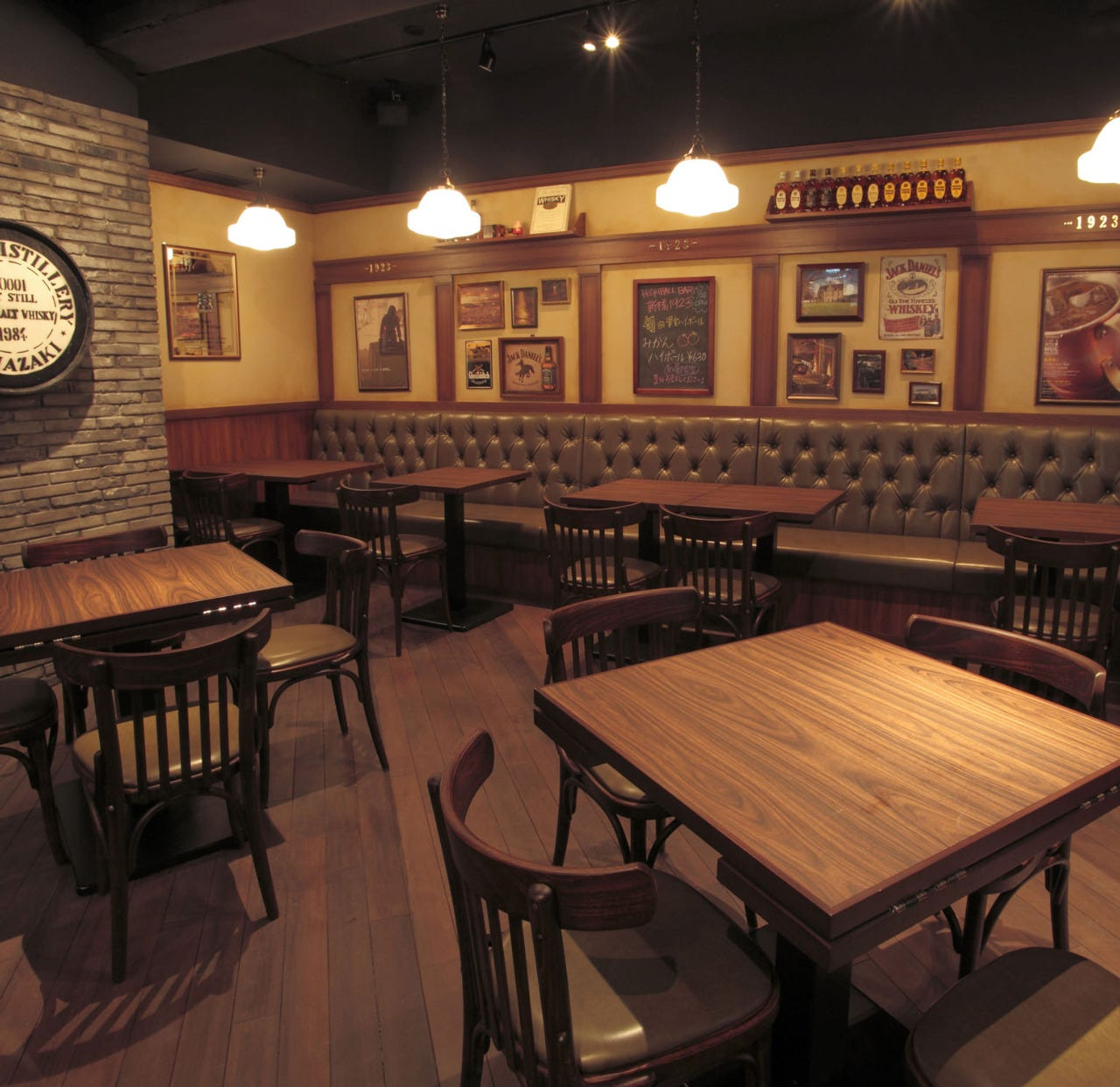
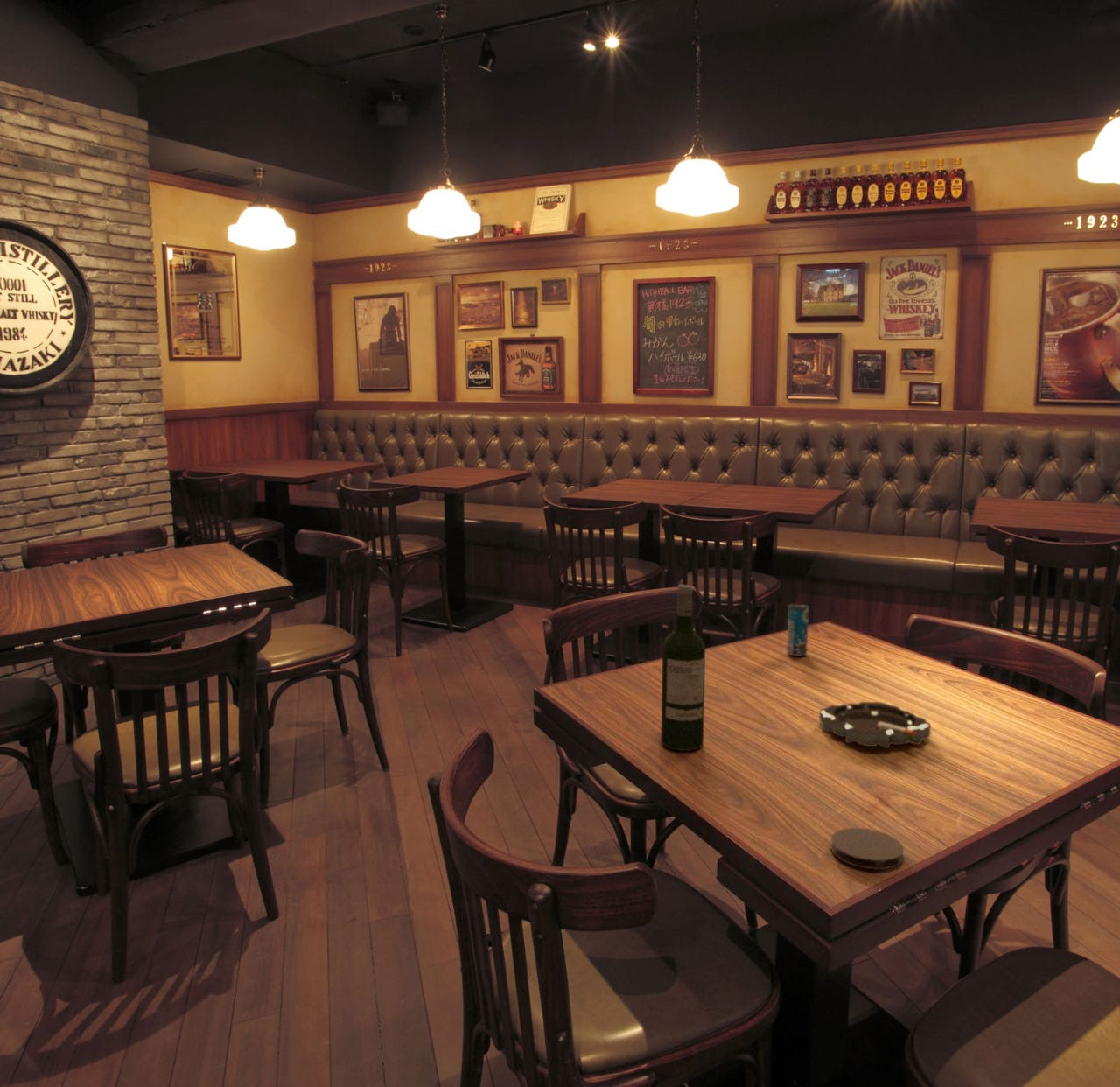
+ ashtray (878, 724)
+ coaster (866, 847)
+ beverage can (797, 629)
+ wine bottle (683, 665)
